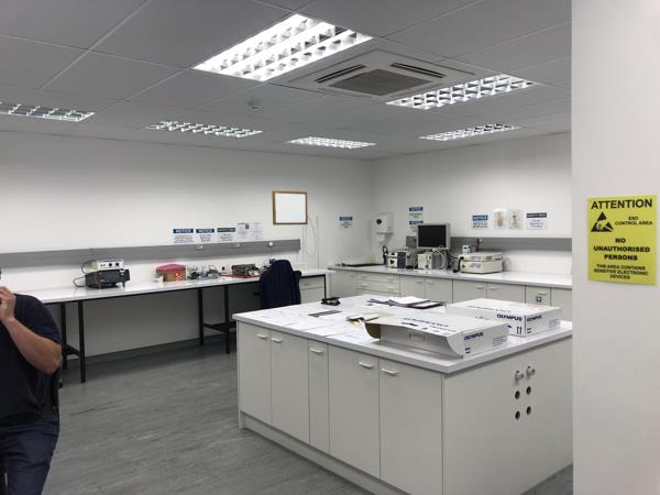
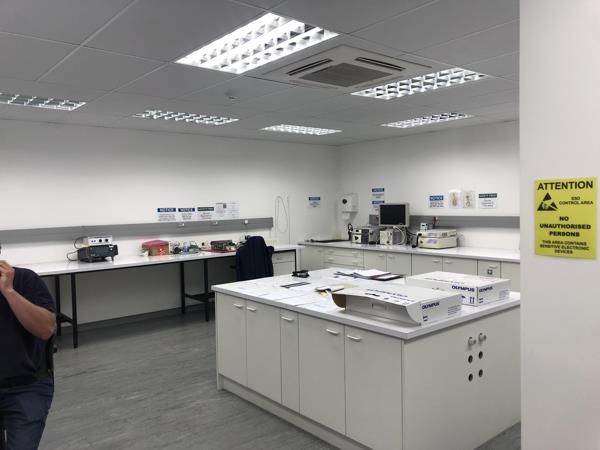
- writing board (289, 208)
